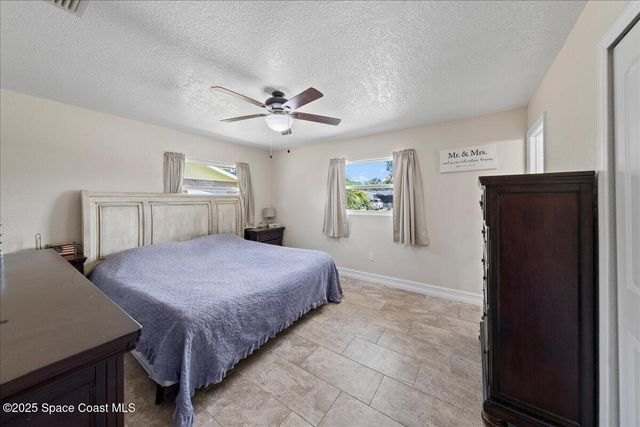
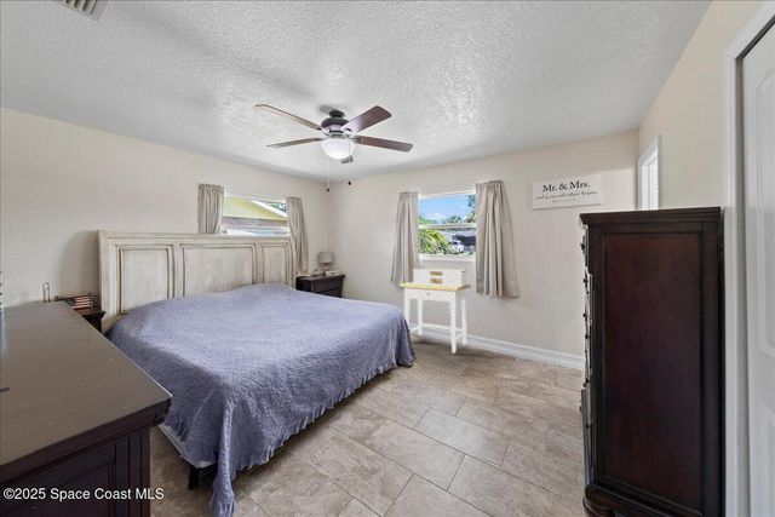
+ desk (435, 299)
